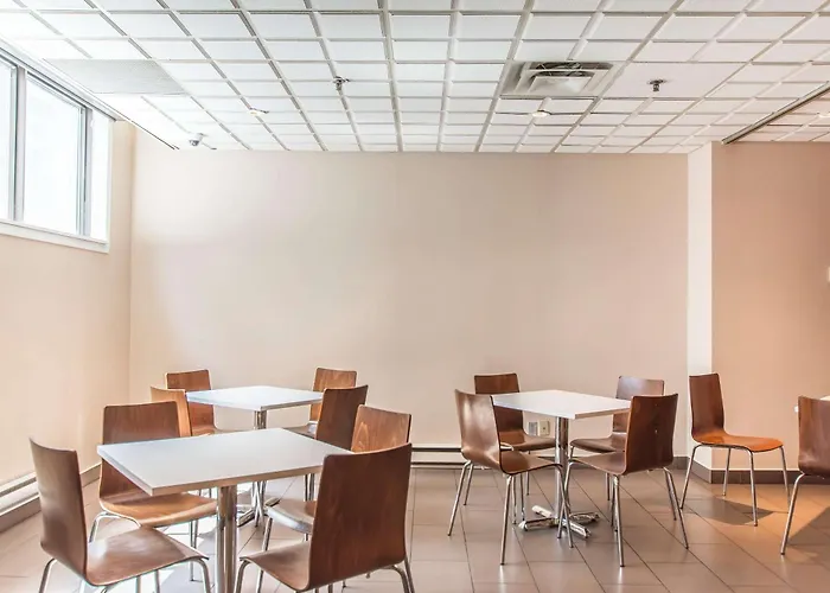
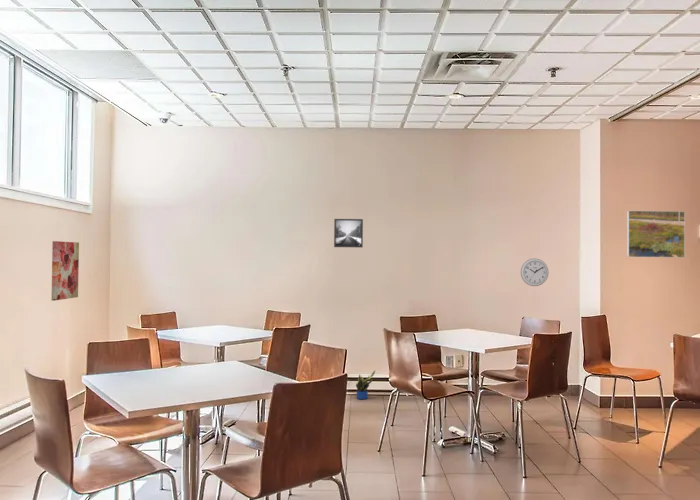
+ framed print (655, 234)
+ wall art (65, 270)
+ potted plant (365, 383)
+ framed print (348, 233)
+ wall clock (534, 272)
